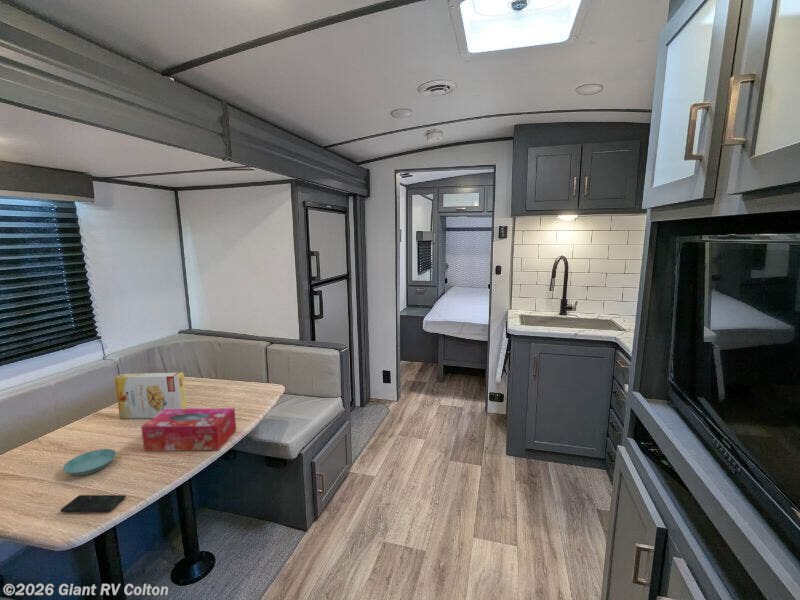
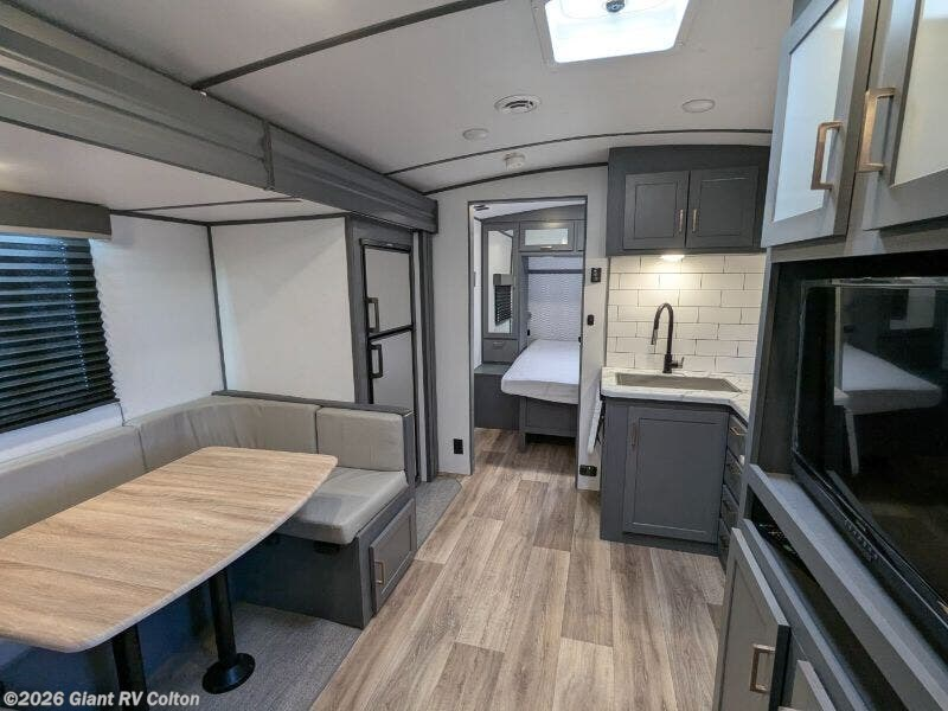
- tissue box (191, 428)
- cereal box (152, 395)
- smartphone (94, 503)
- saucer (90, 463)
